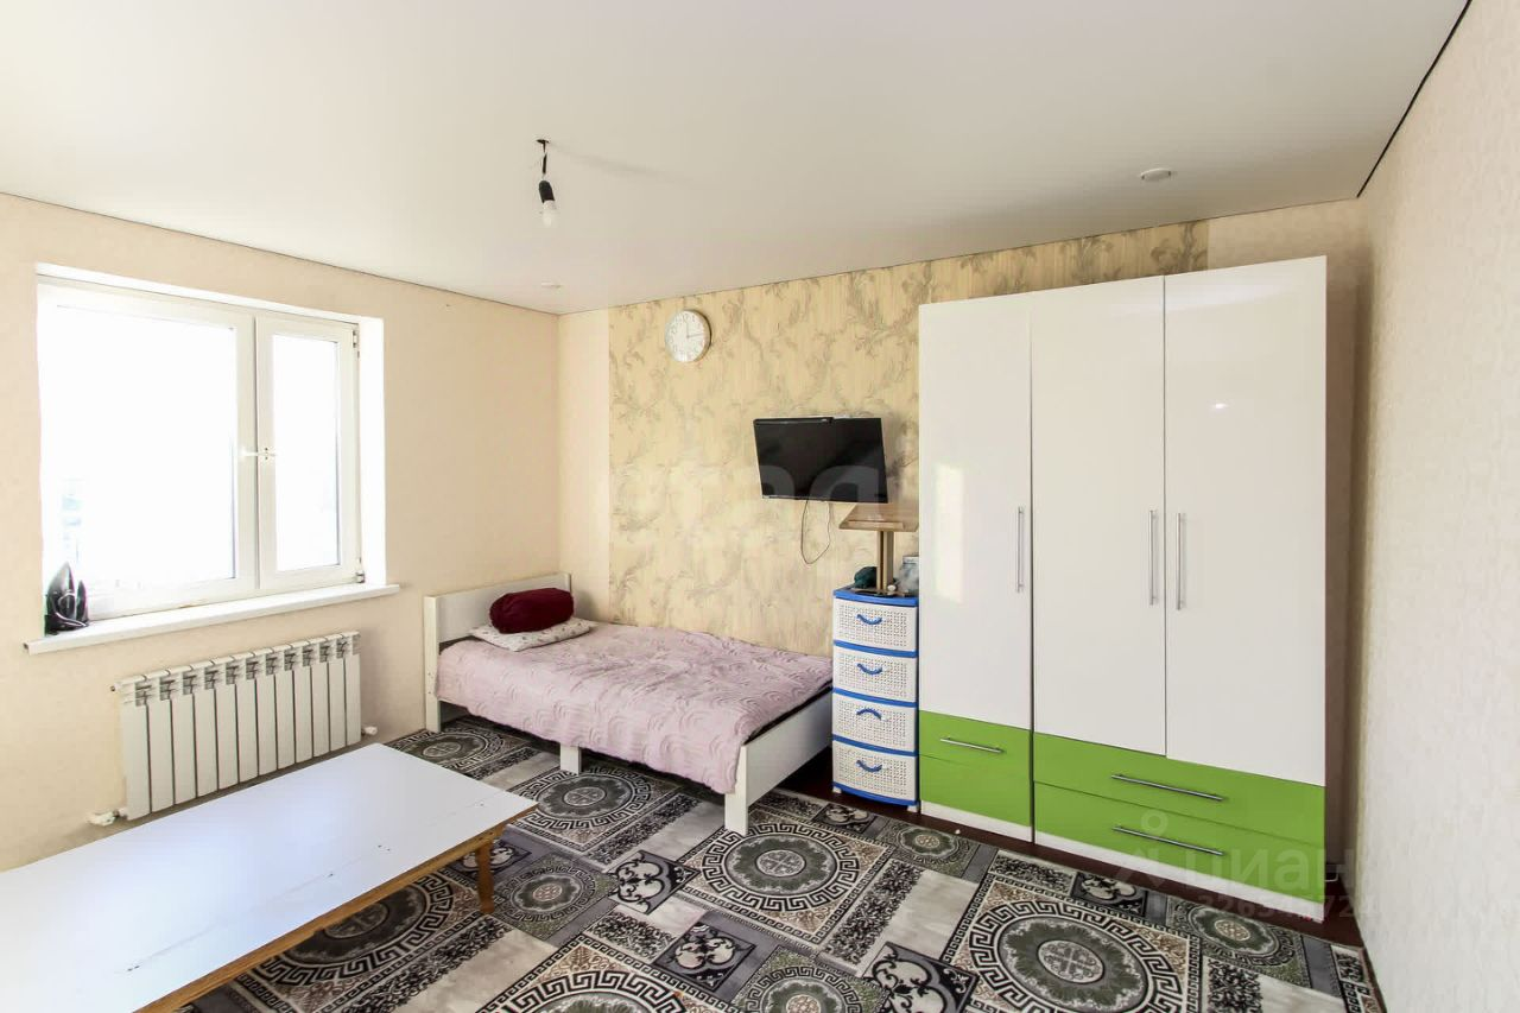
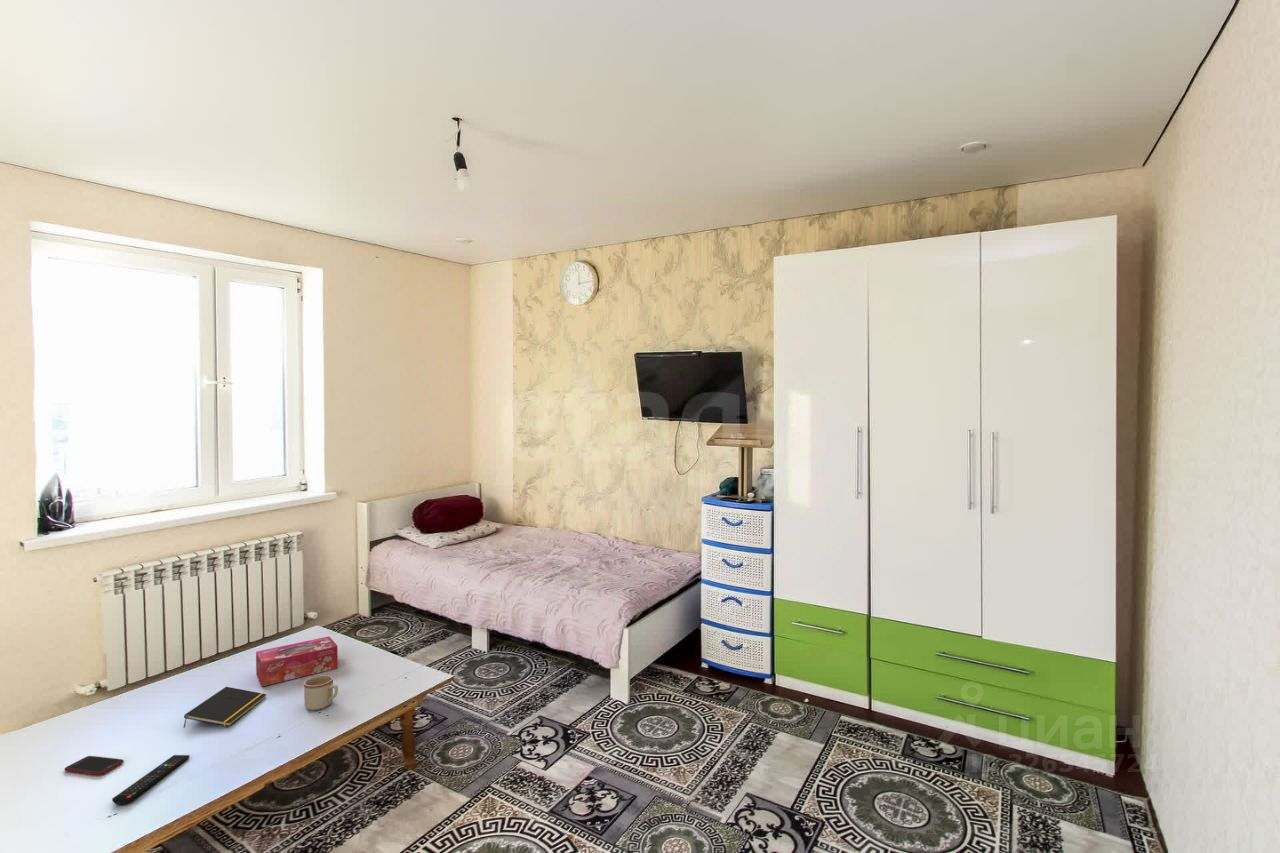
+ remote control (152, 778)
+ tissue box (297, 659)
+ notepad (227, 705)
+ cell phone (94, 765)
+ mug (322, 693)
